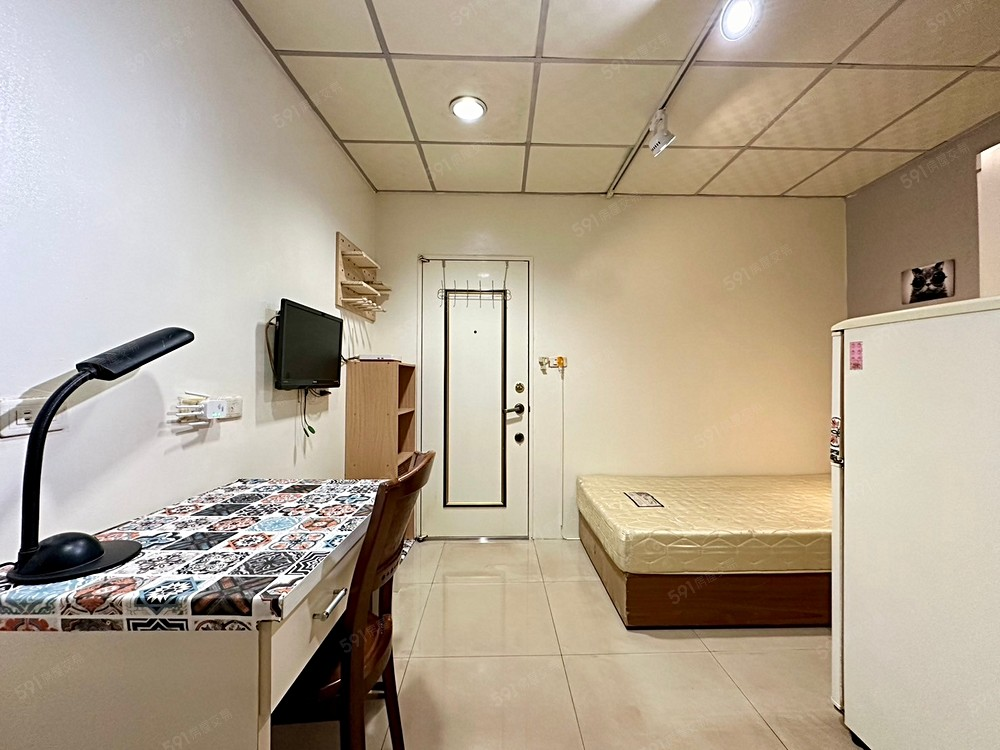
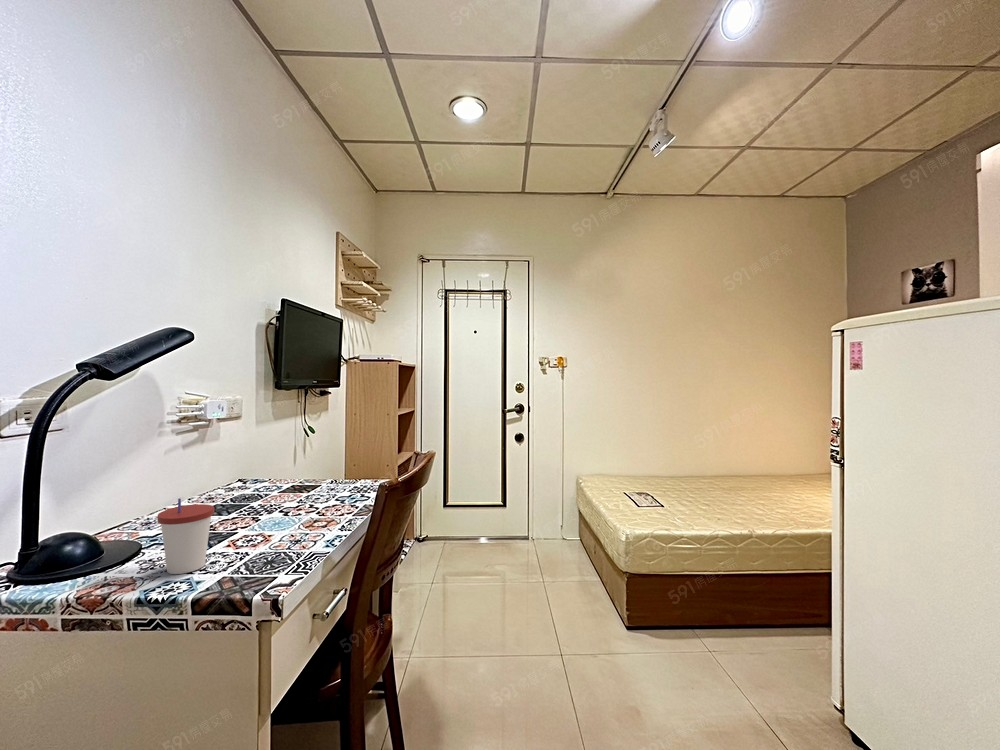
+ cup (186, 532)
